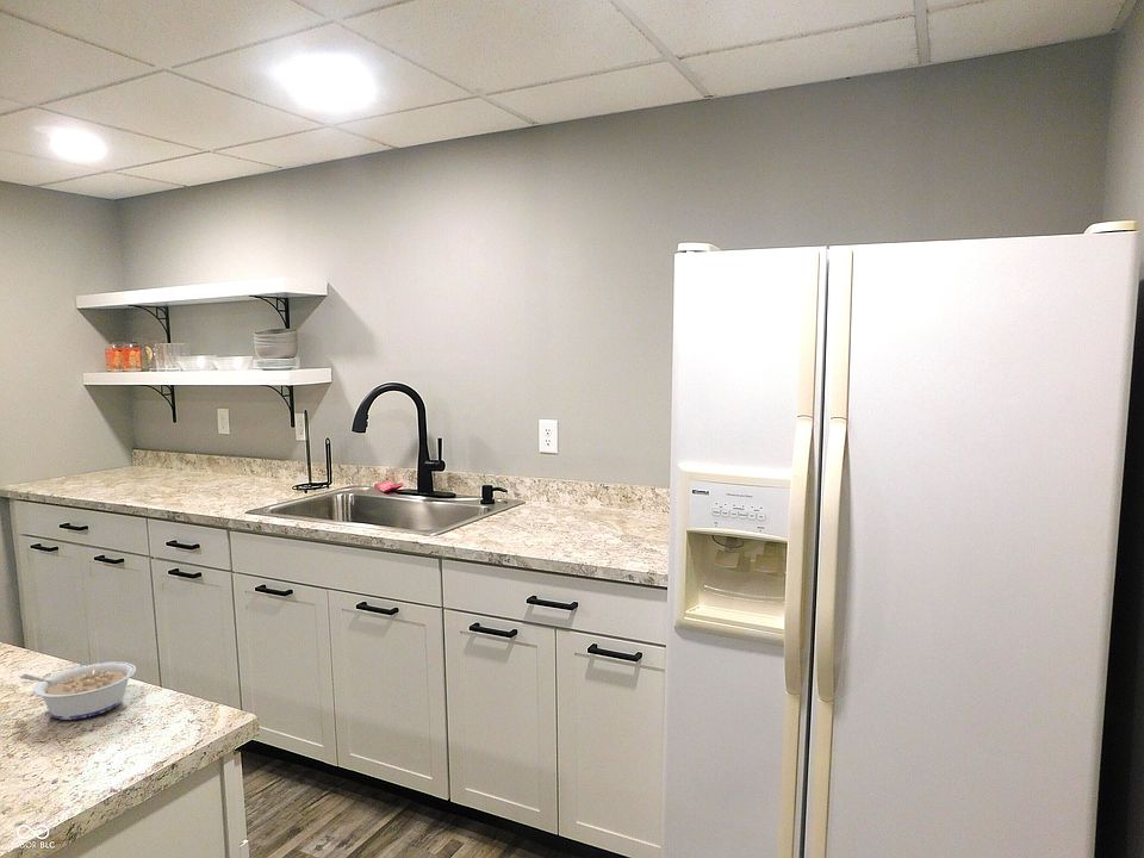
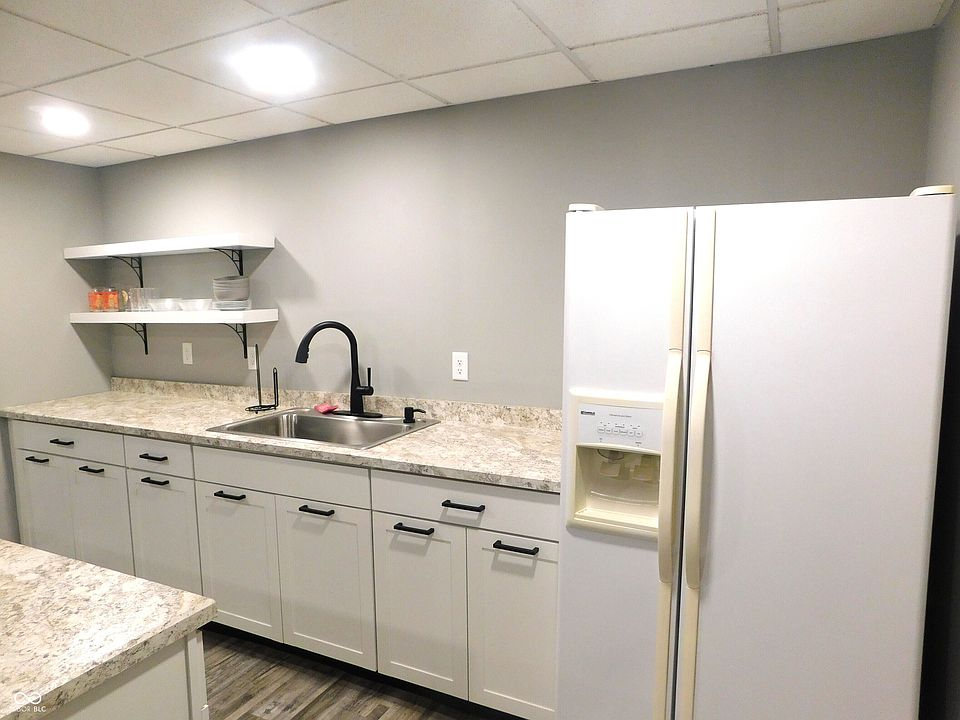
- legume (82, 690)
